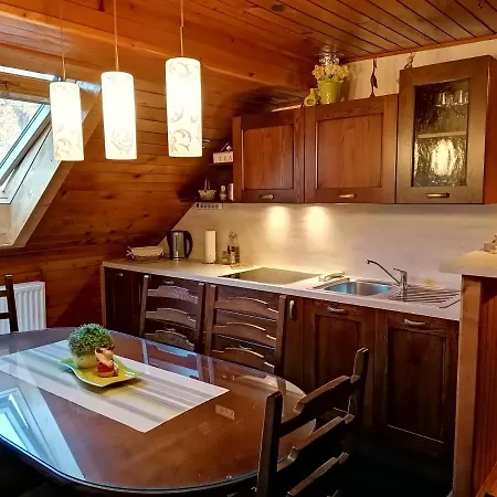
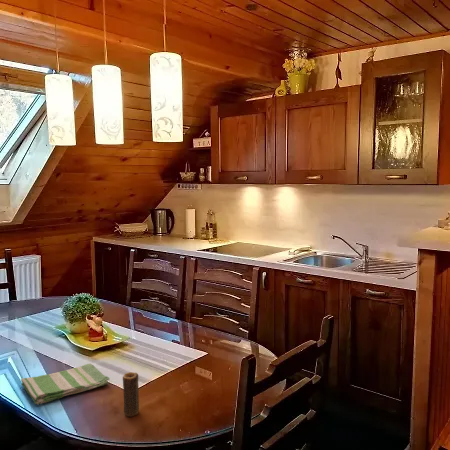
+ candle (130, 393)
+ dish towel (65, 381)
